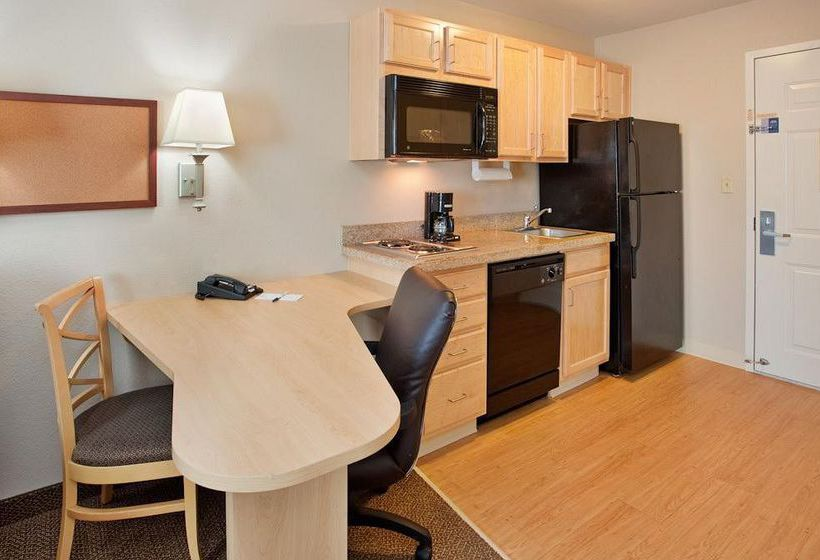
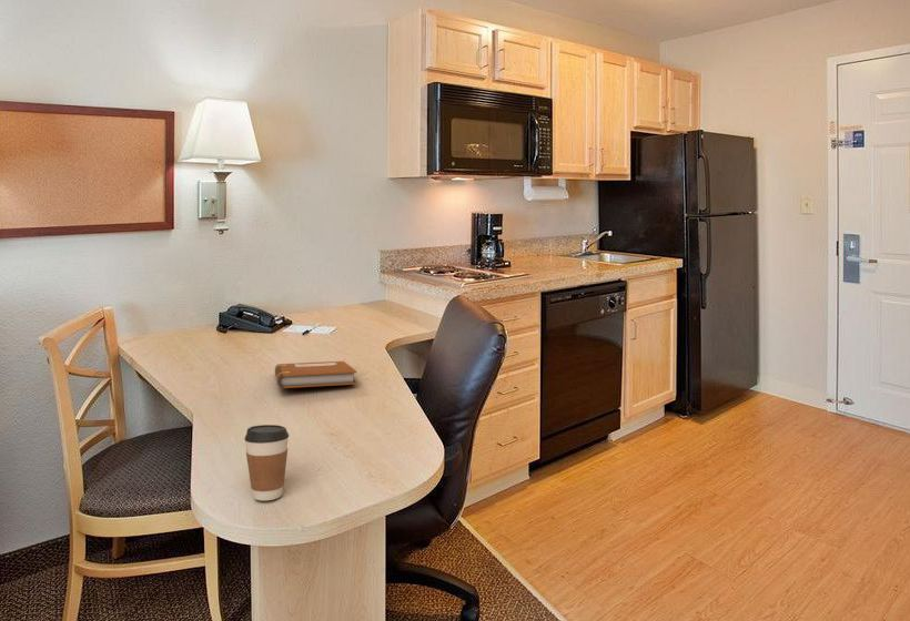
+ coffee cup (266, 461)
+ notebook (313, 373)
